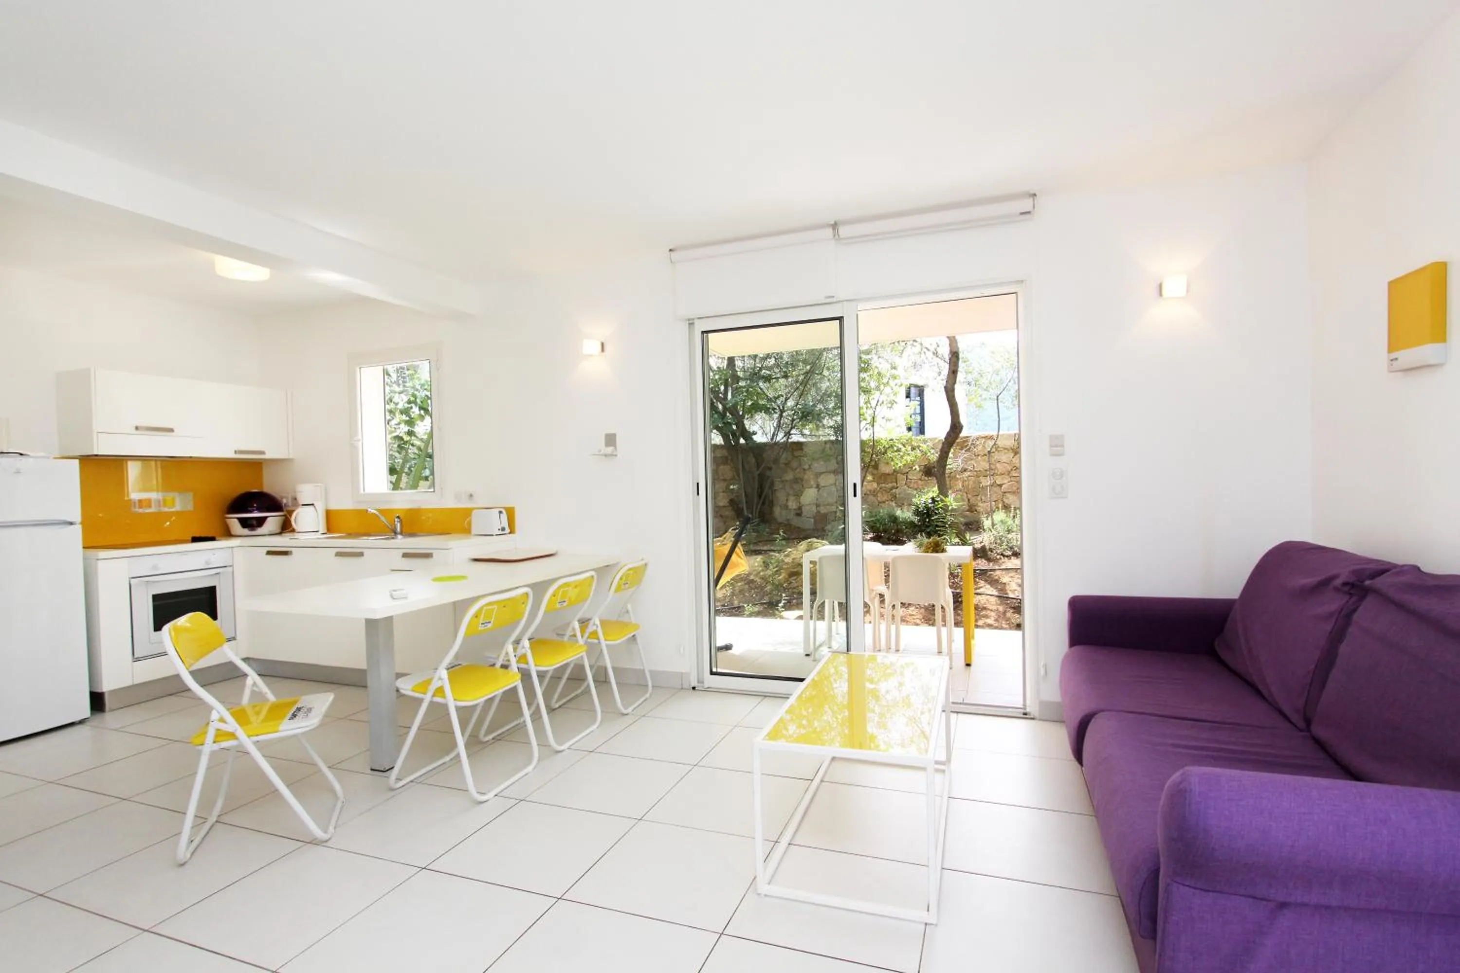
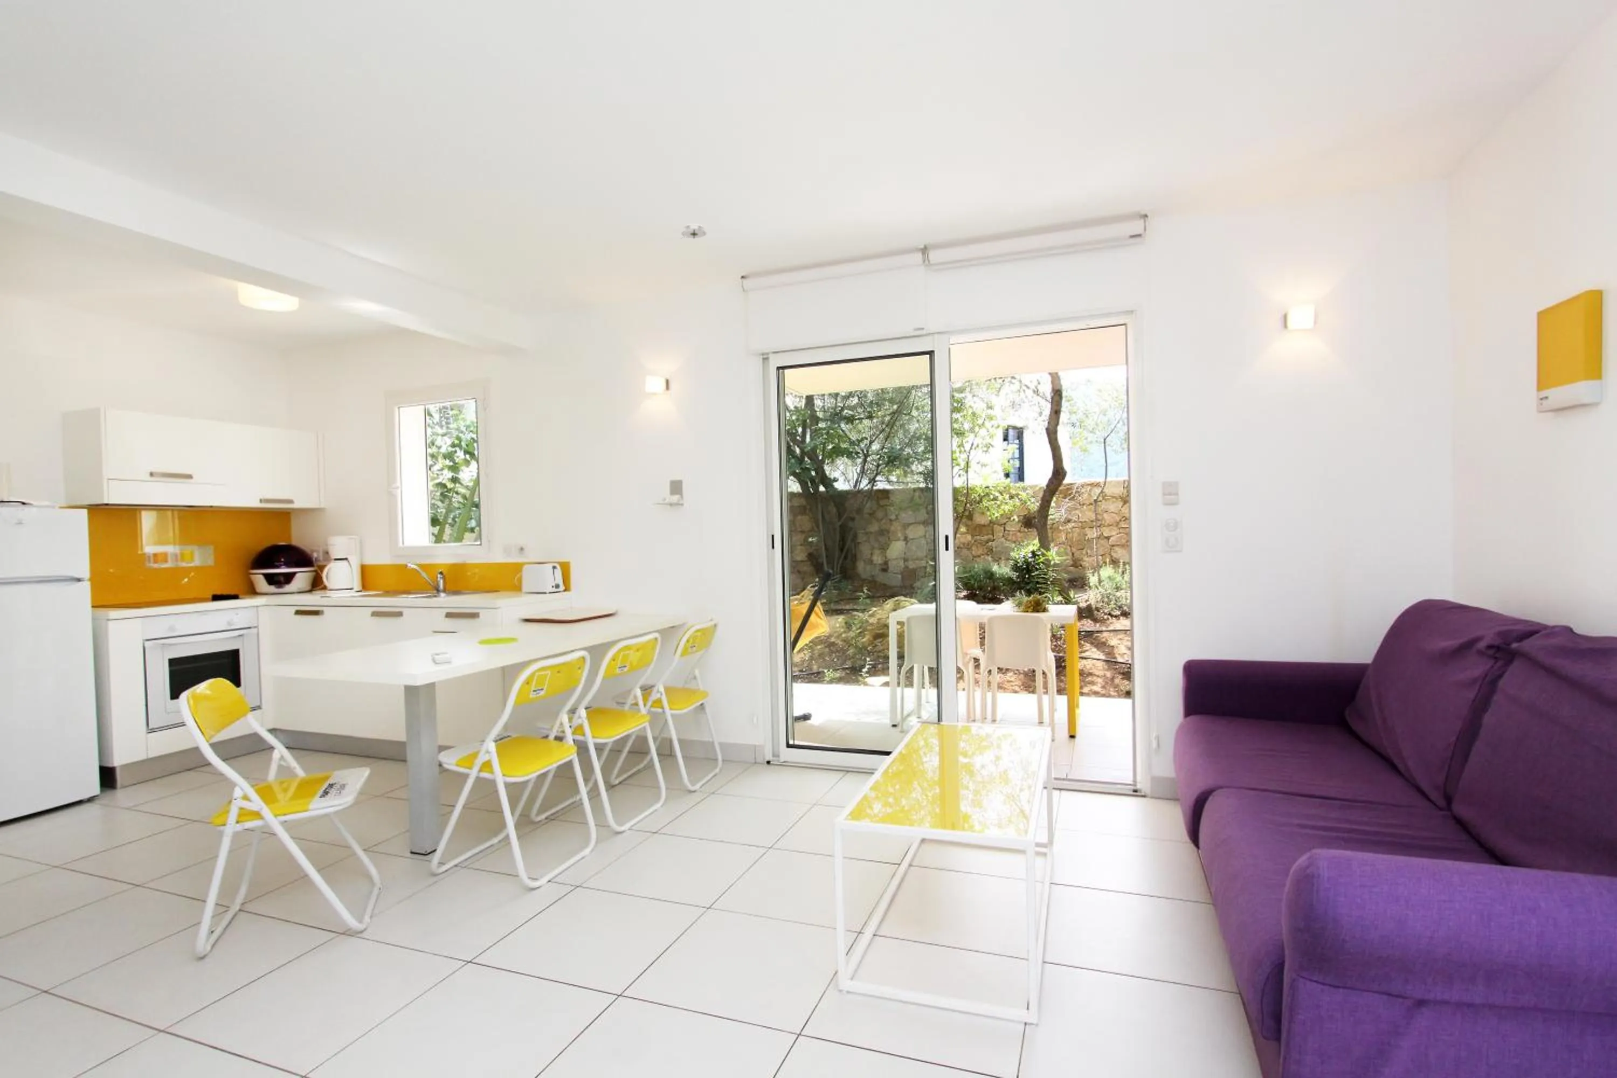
+ smoke detector (693, 231)
